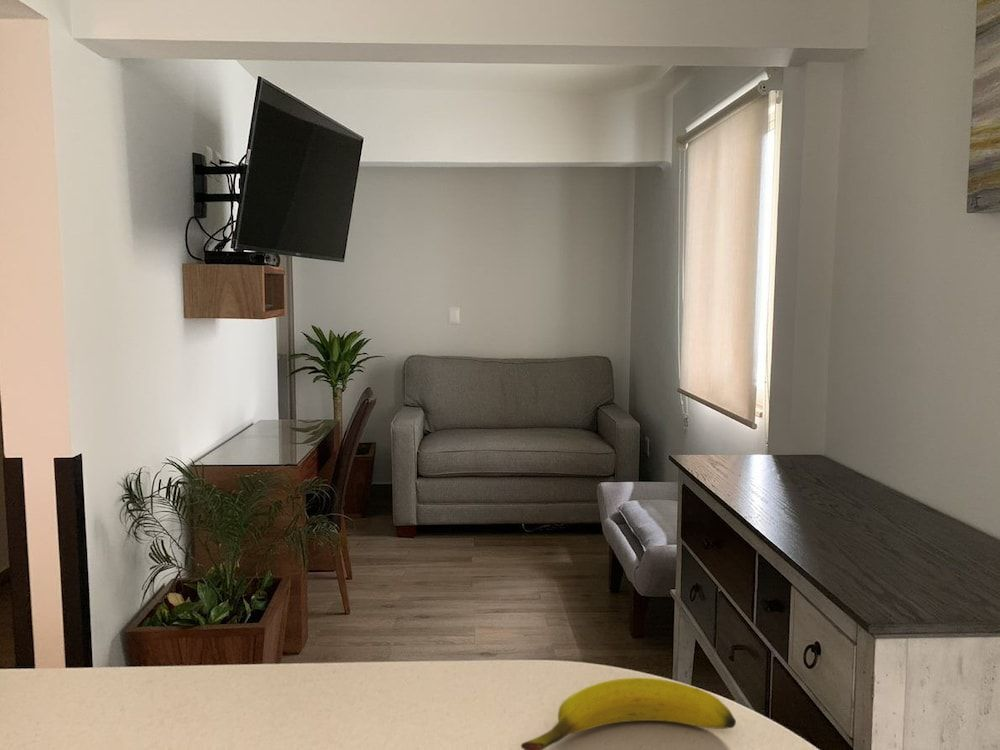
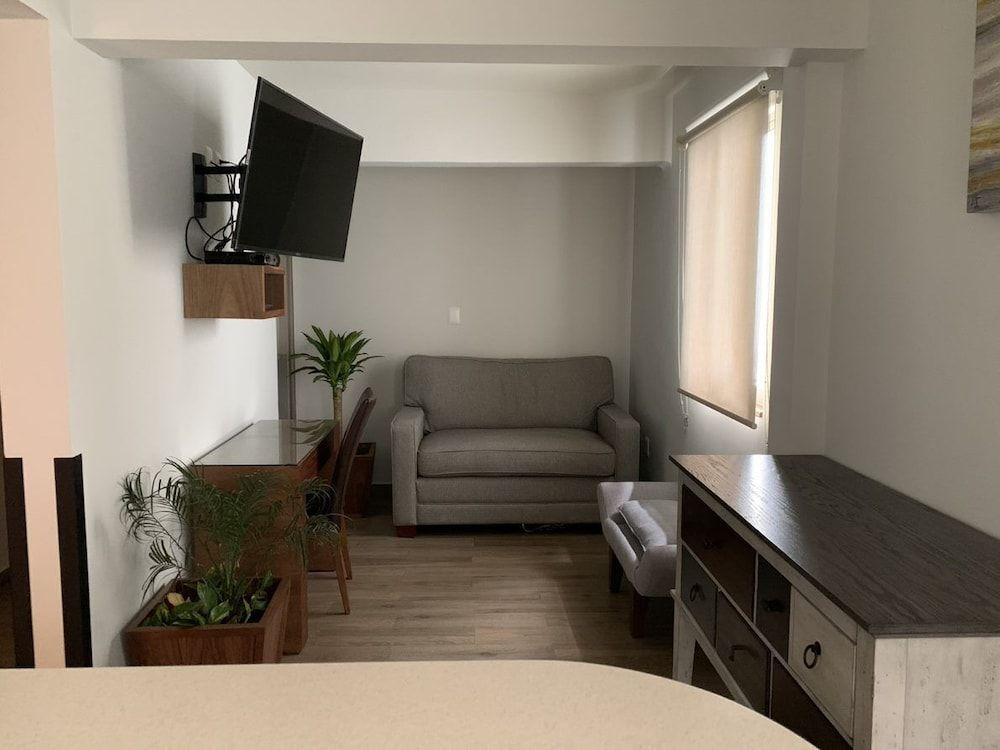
- banana (625, 710)
